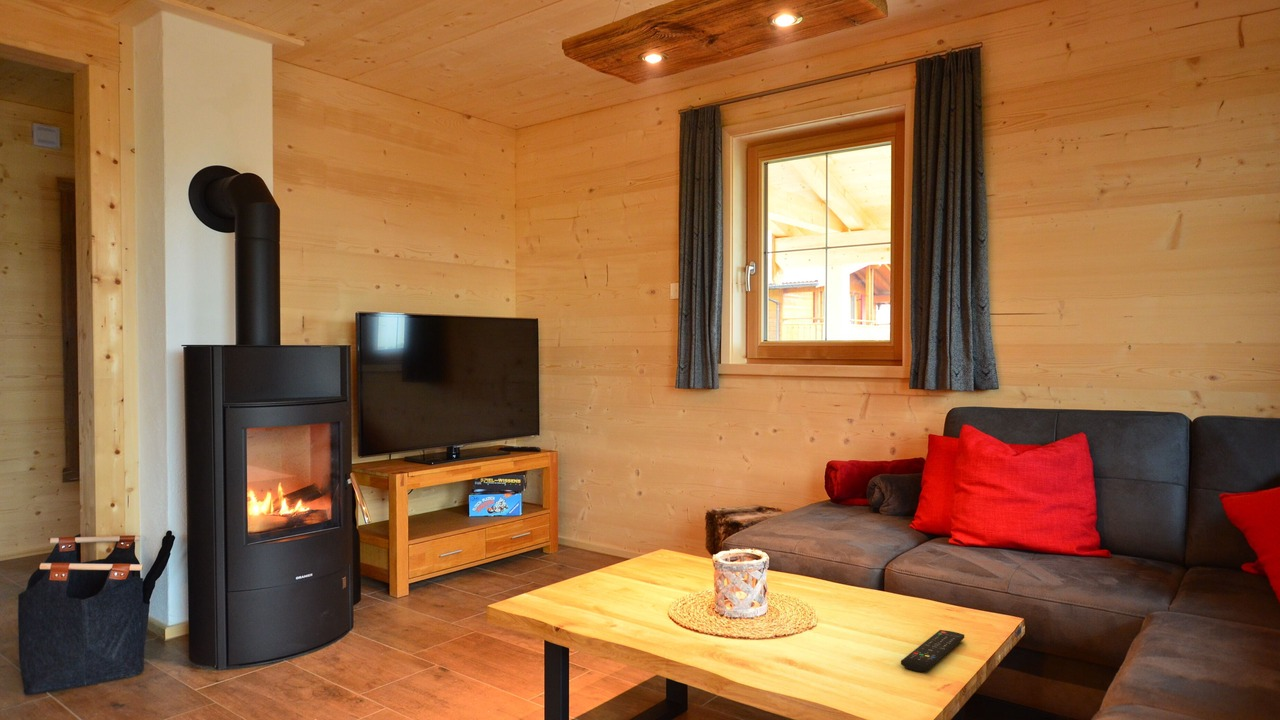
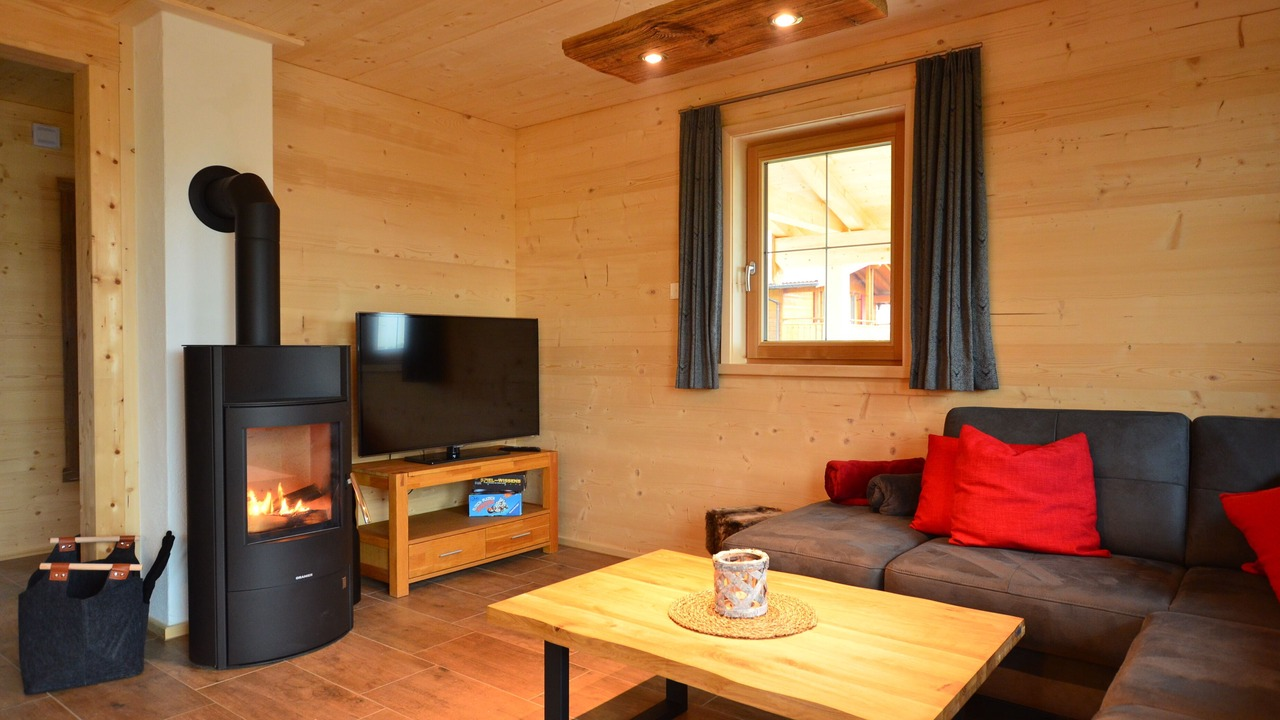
- remote control (934, 650)
